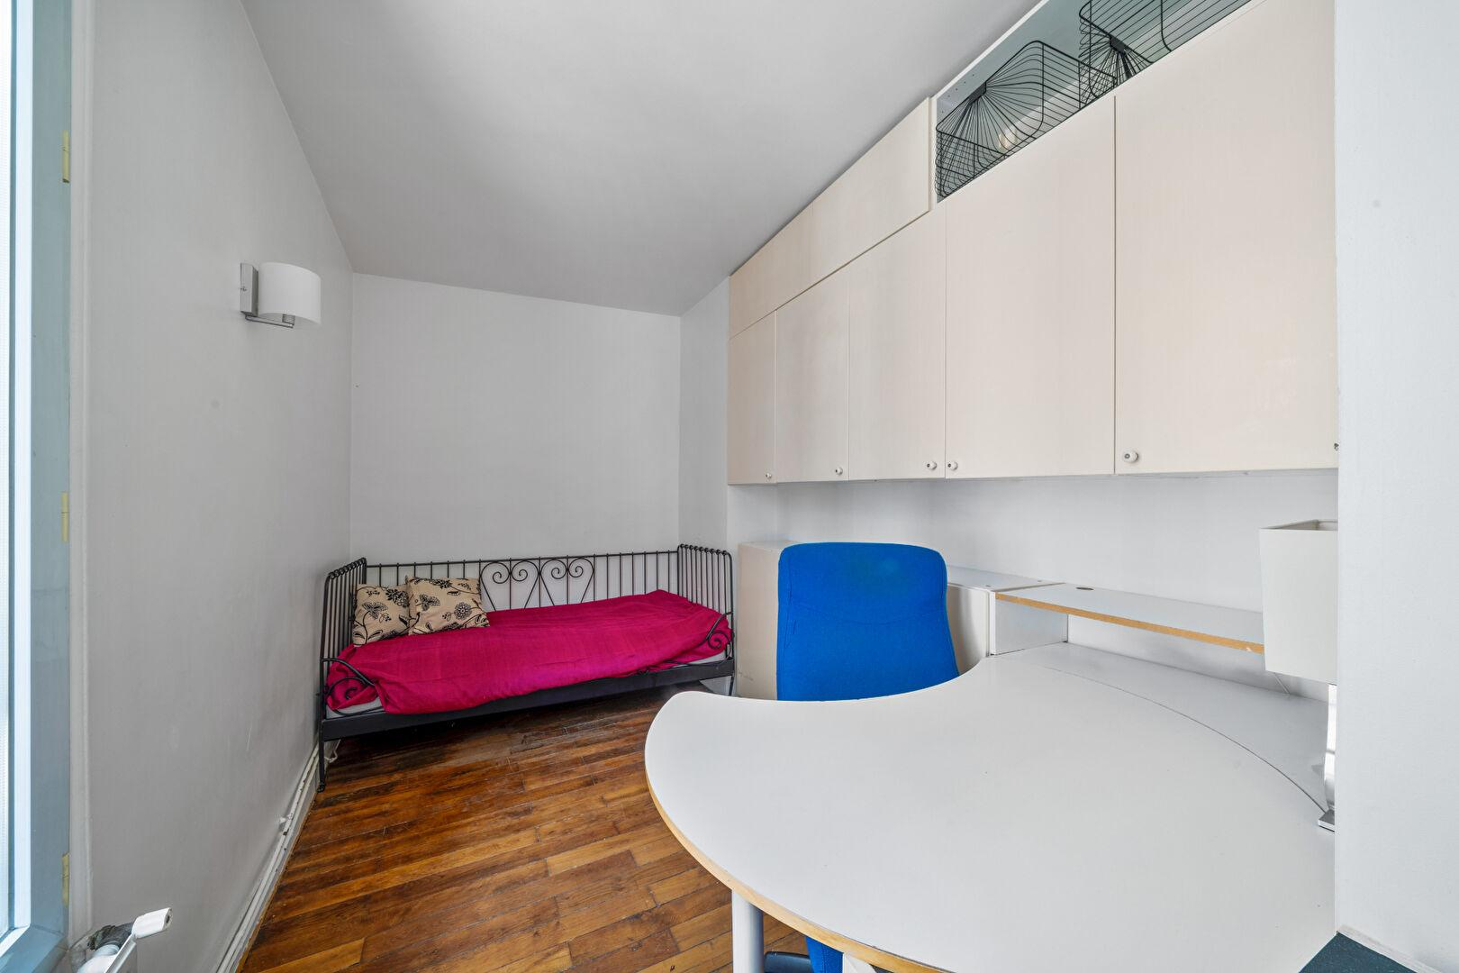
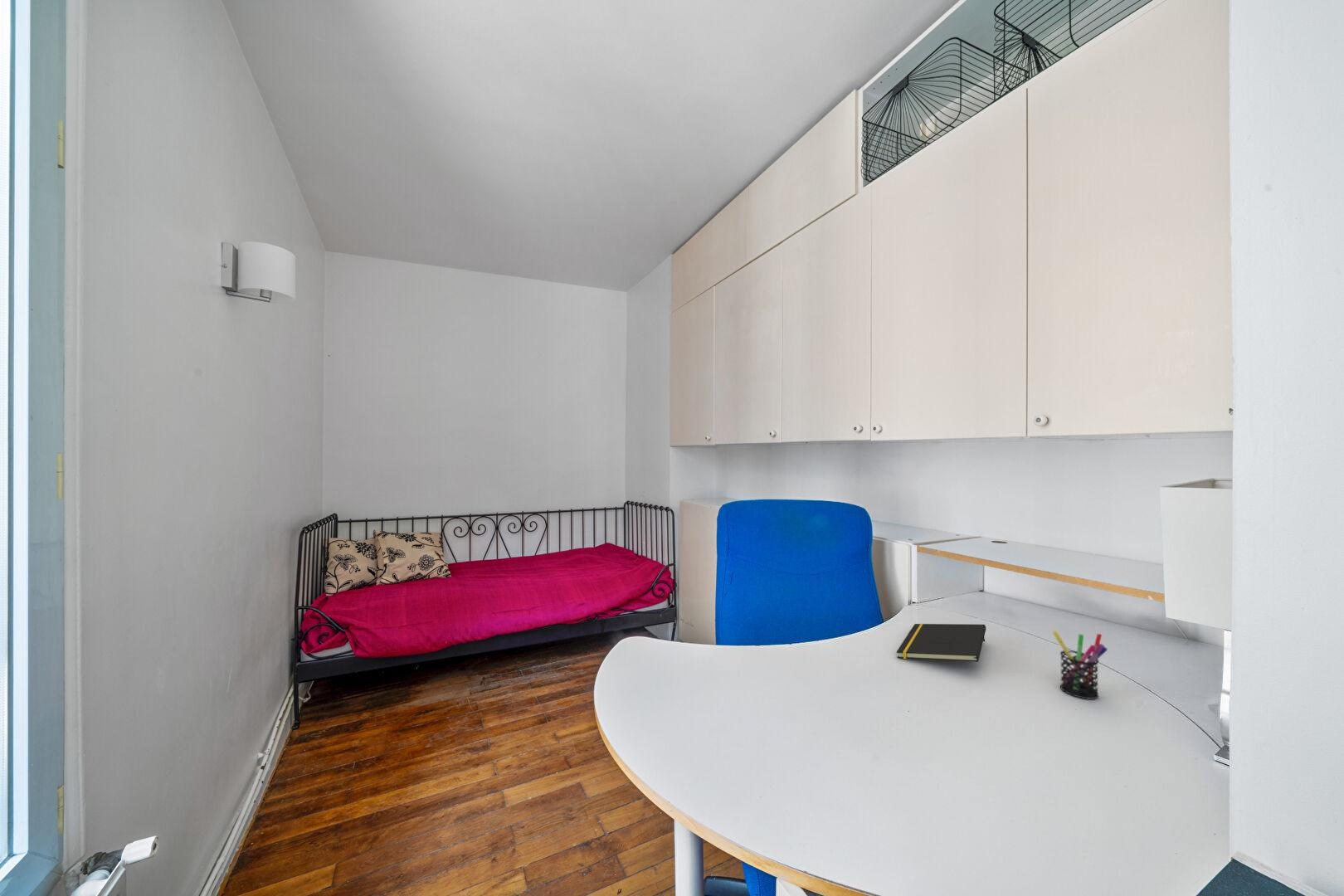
+ notepad (942, 640)
+ pen holder (1081, 660)
